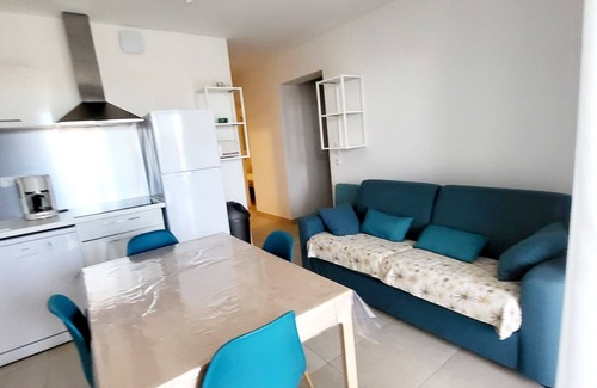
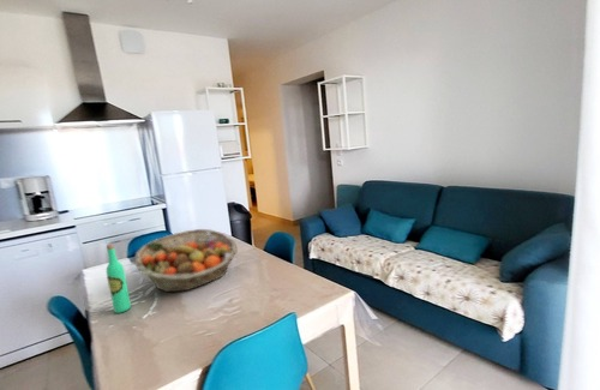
+ wine bottle (116, 277)
+ fruit basket (190, 258)
